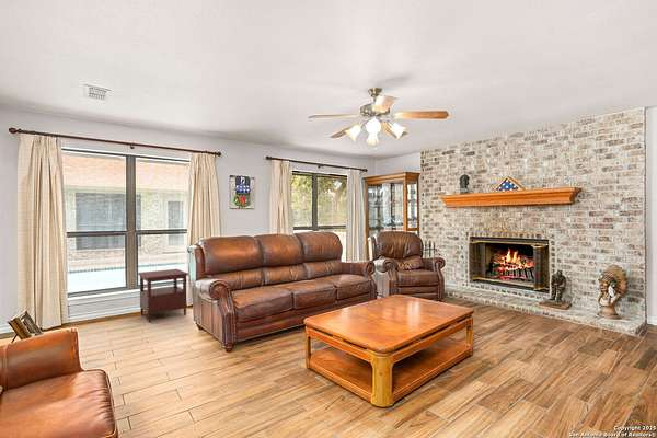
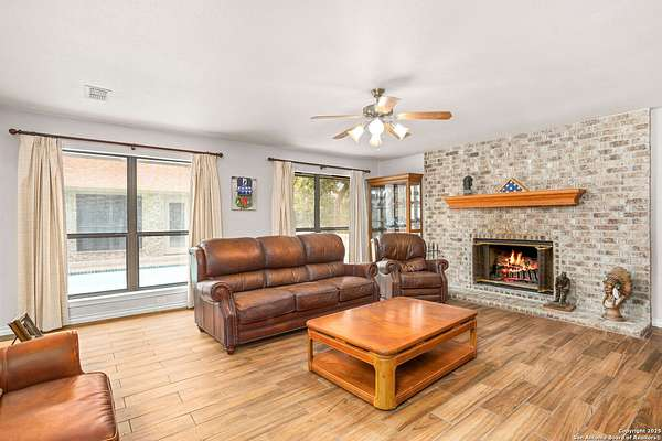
- side table (163, 293)
